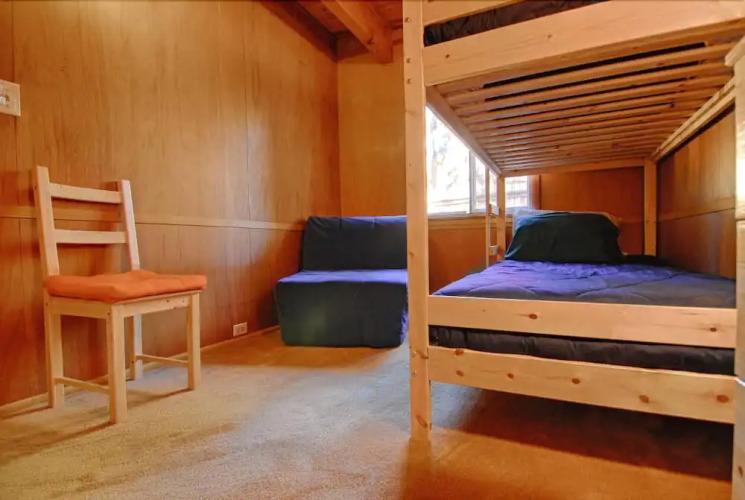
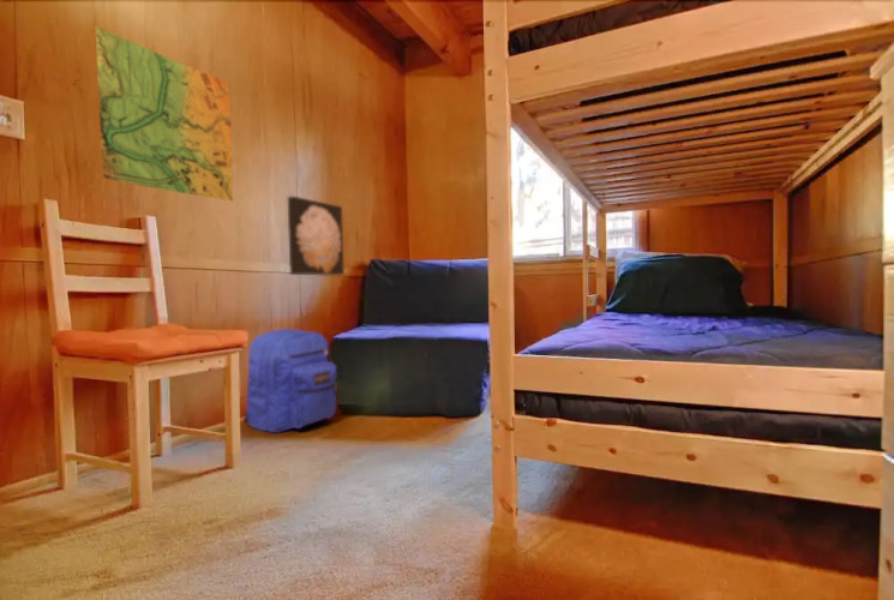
+ map (173, 125)
+ backpack (296, 376)
+ wall art (317, 238)
